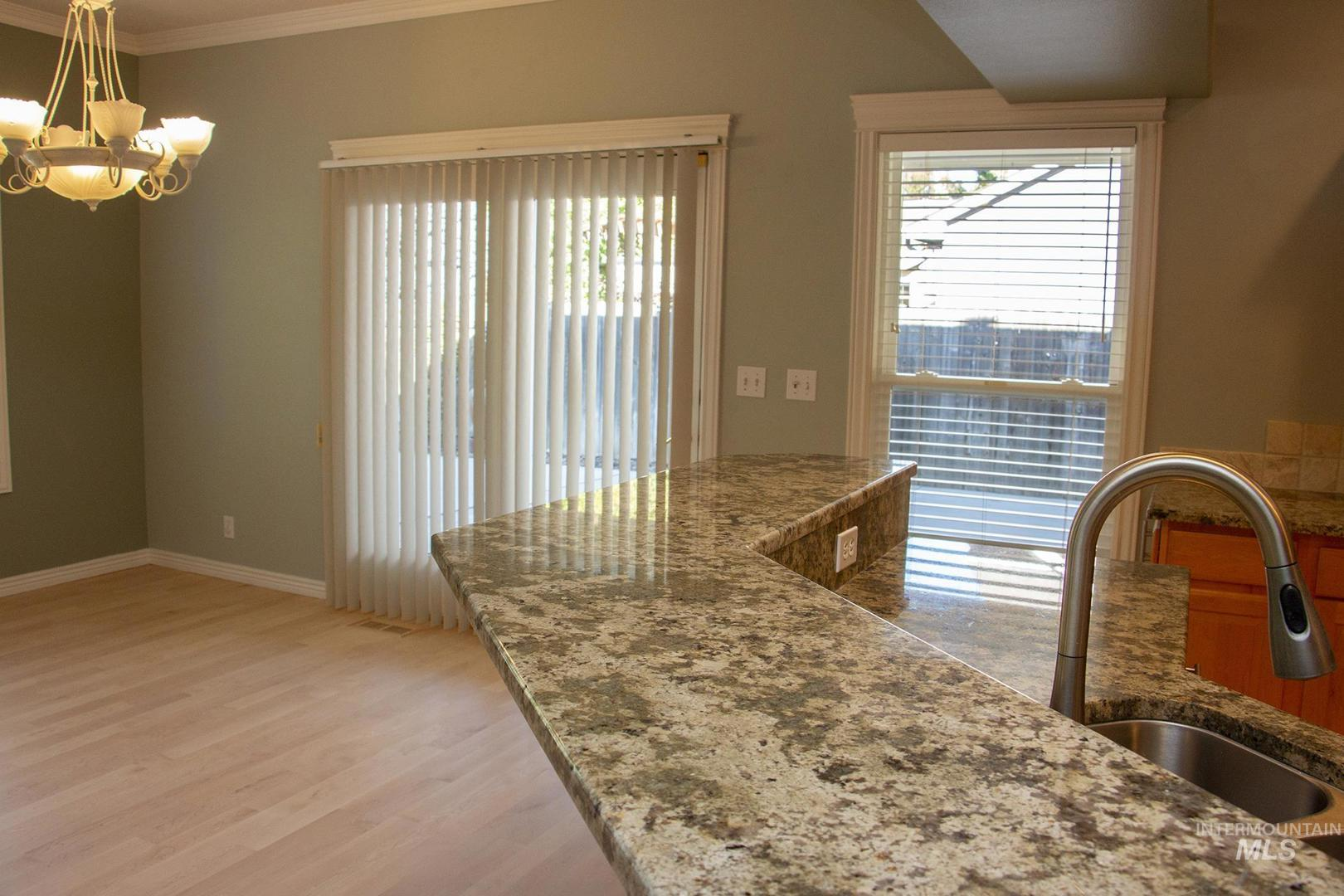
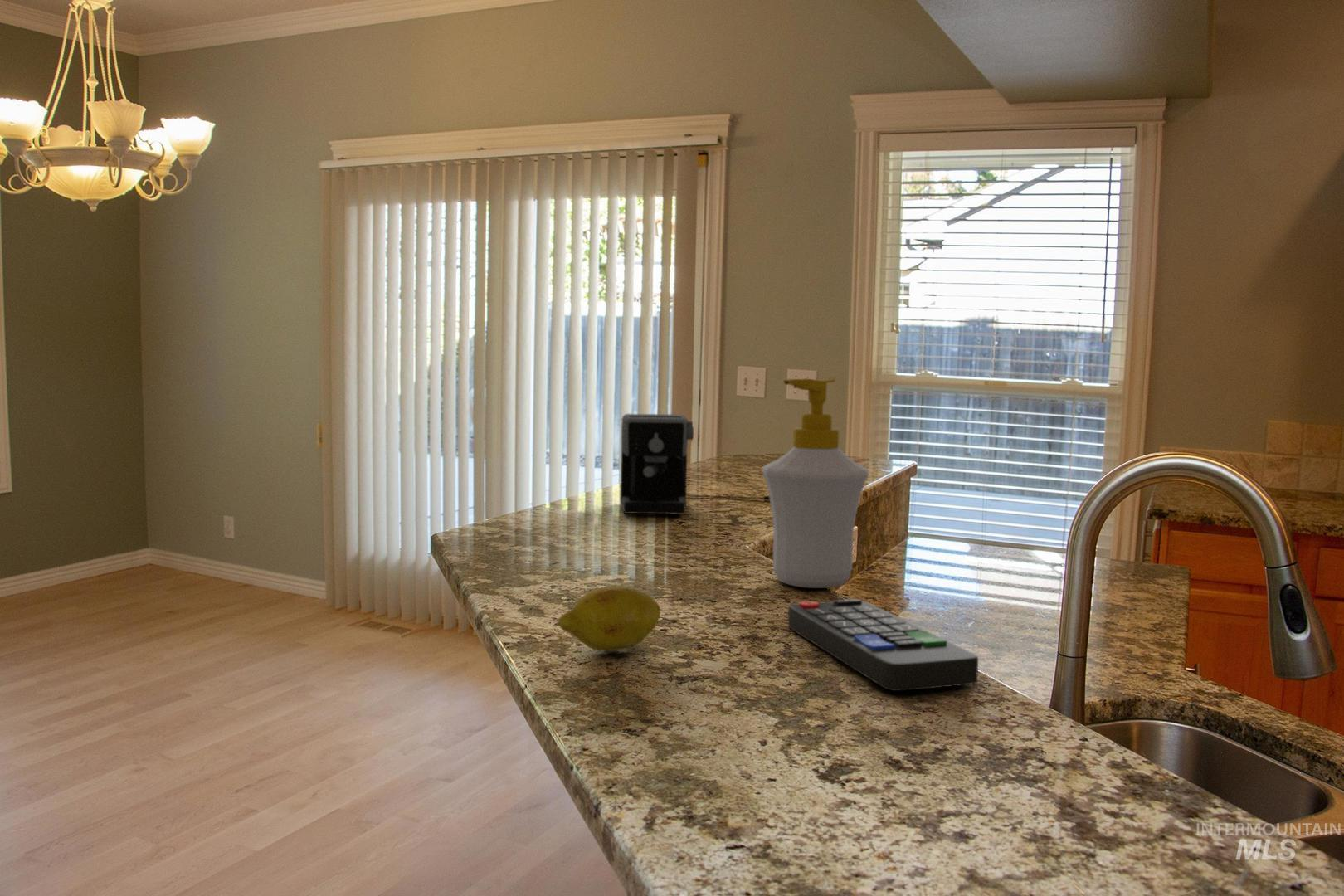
+ coffee maker (686, 461)
+ soap bottle (815, 480)
+ fruit (610, 618)
+ remote control (874, 638)
